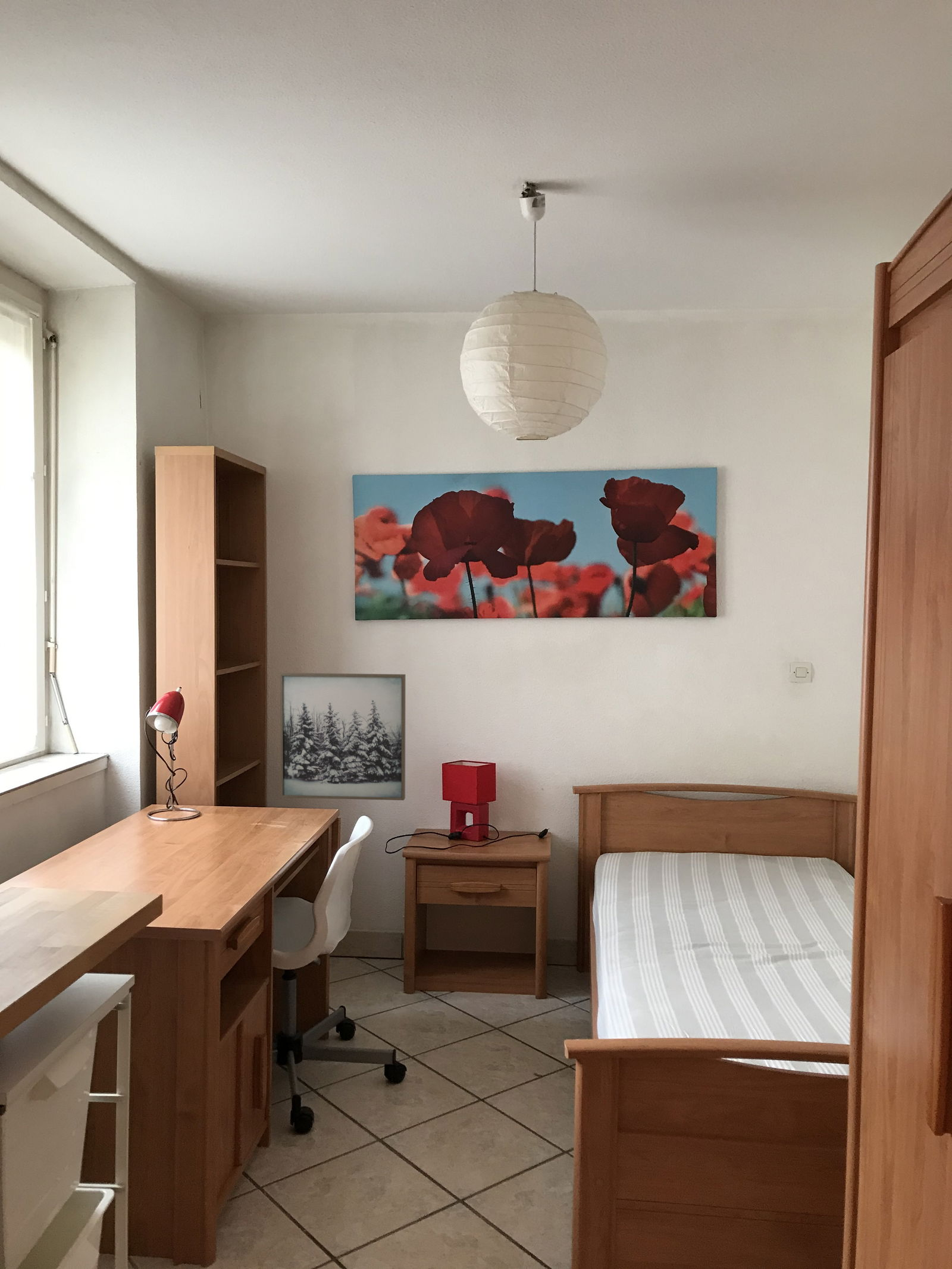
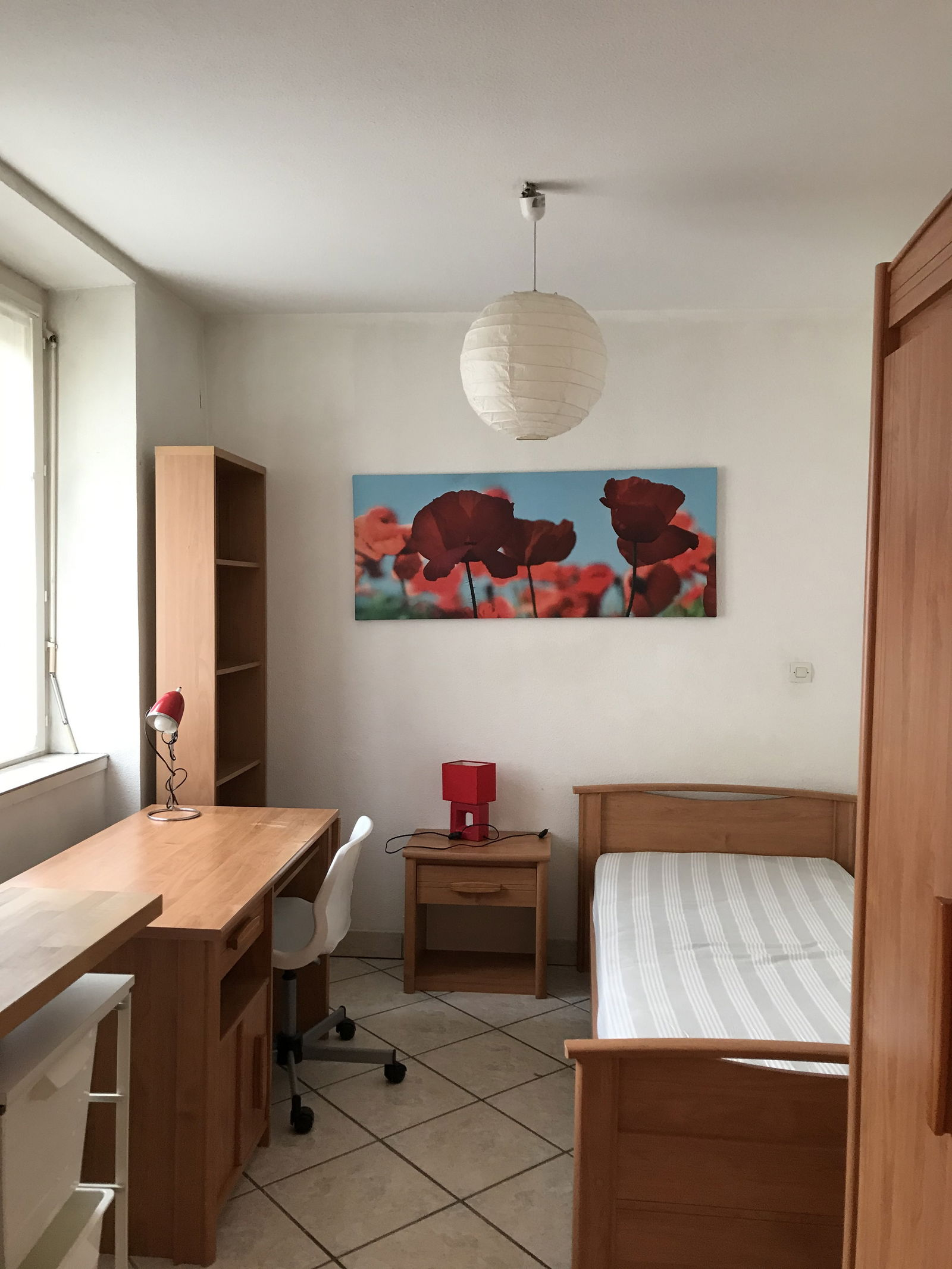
- wall art (343, 736)
